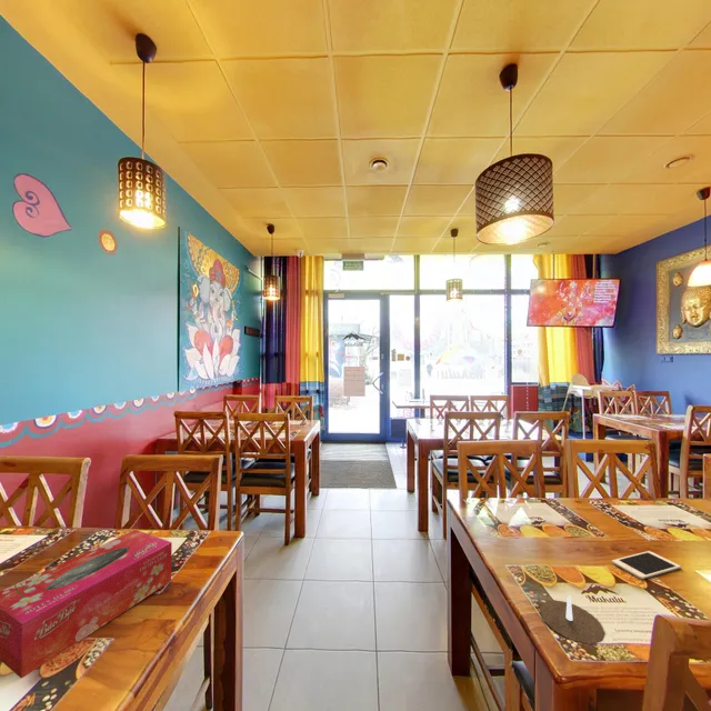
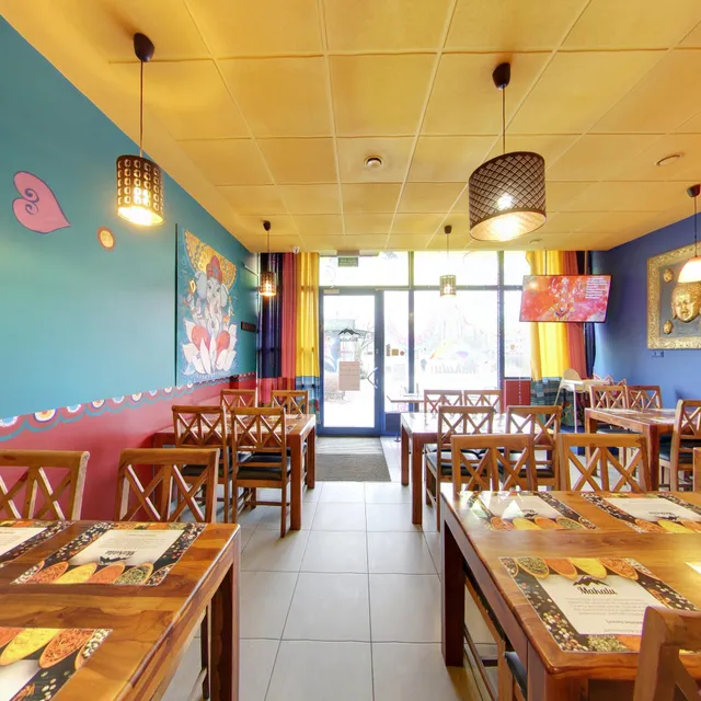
- cell phone (645, 563)
- candle (572, 608)
- tissue box (90, 588)
